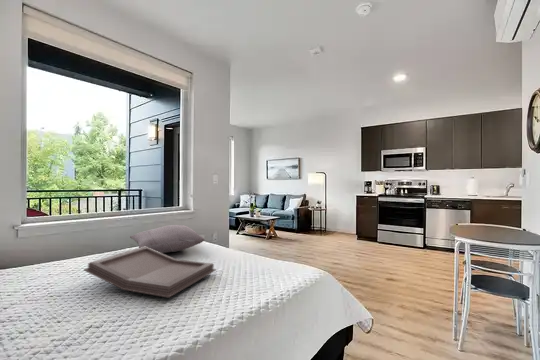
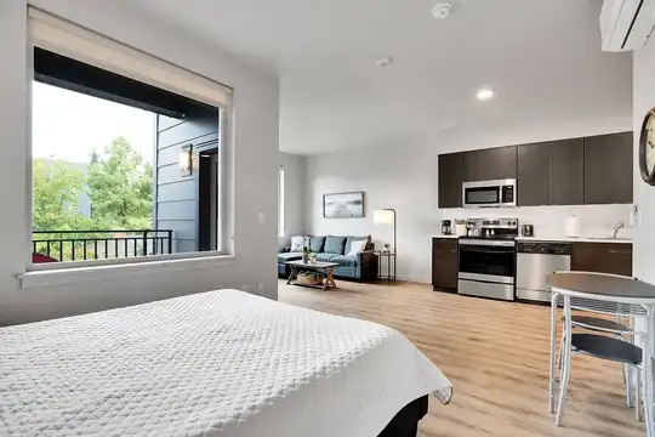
- serving tray (154, 269)
- pillow (166, 238)
